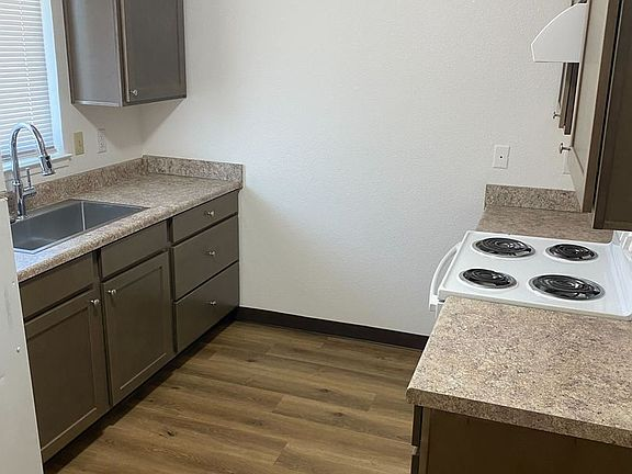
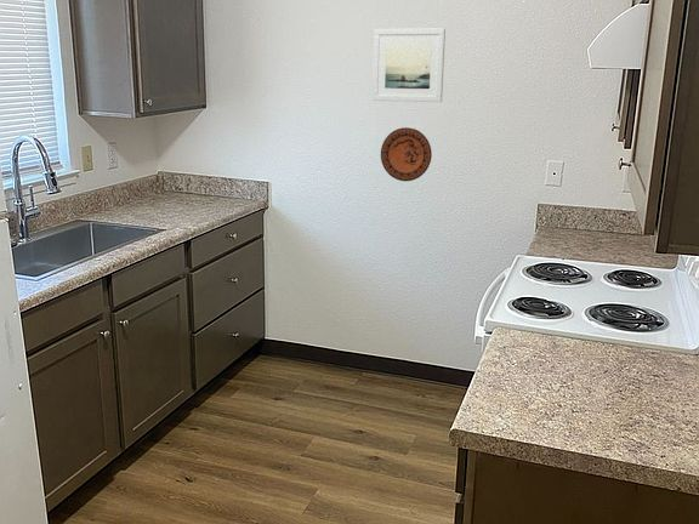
+ decorative plate (405, 154)
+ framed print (408, 66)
